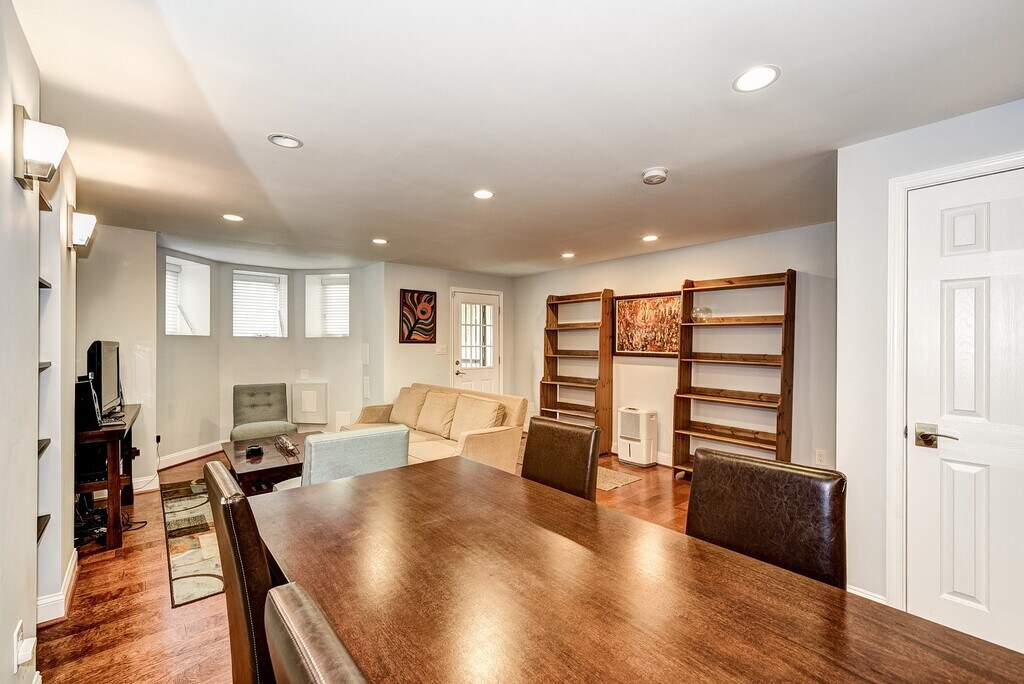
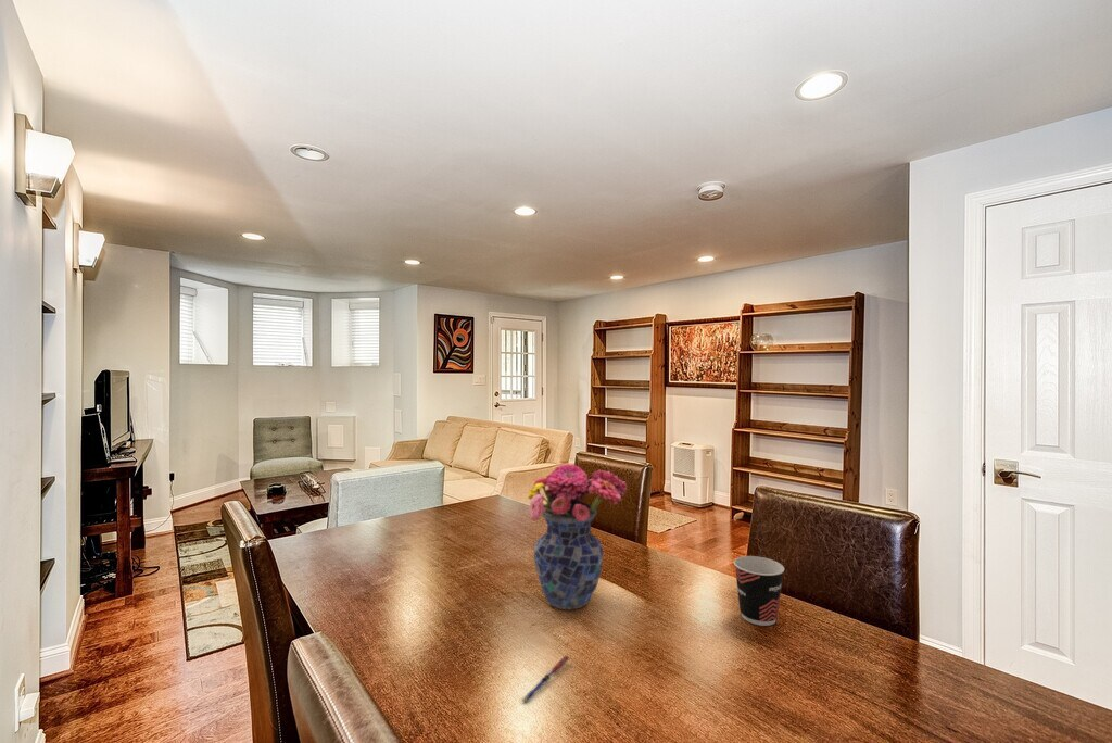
+ pen (546, 677)
+ flower arrangement (576, 530)
+ cup (758, 591)
